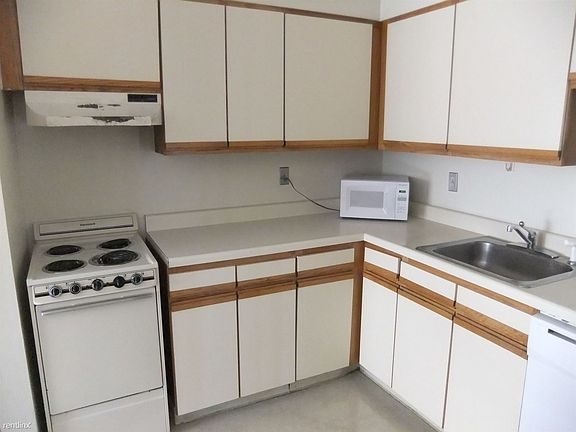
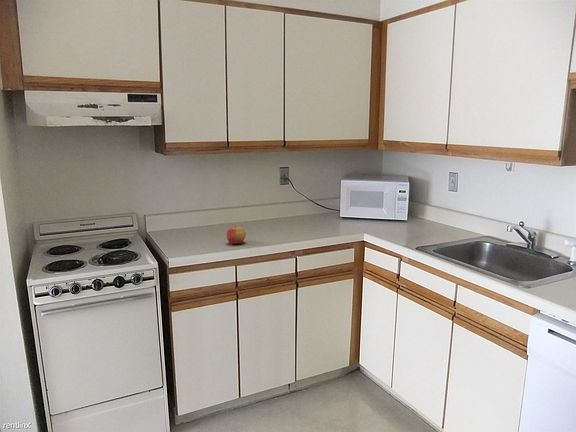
+ apple (236, 234)
